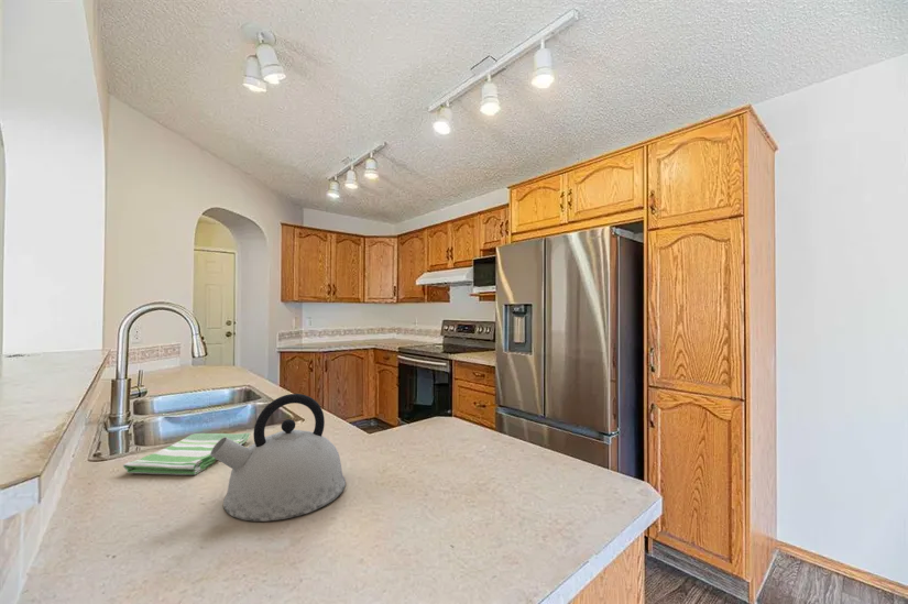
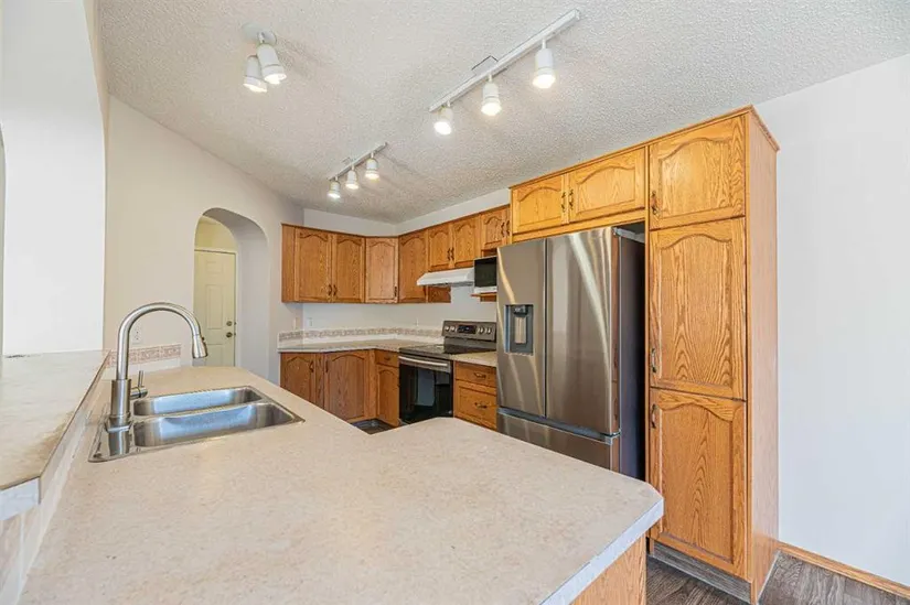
- dish towel (193, 450)
- kettle (282, 443)
